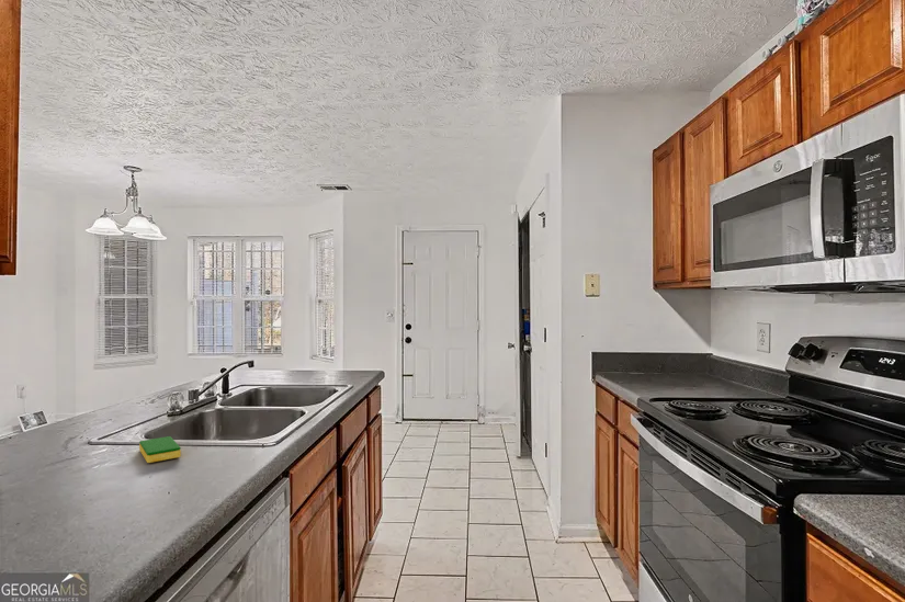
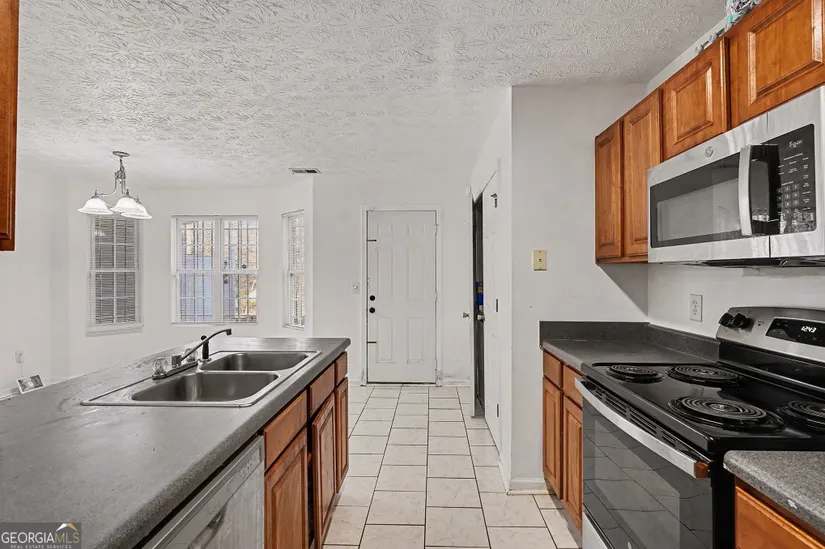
- dish sponge (159, 448)
